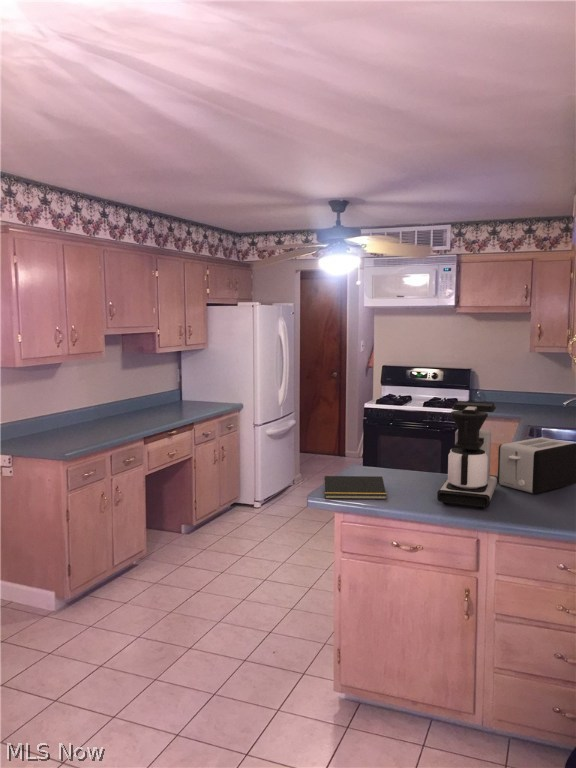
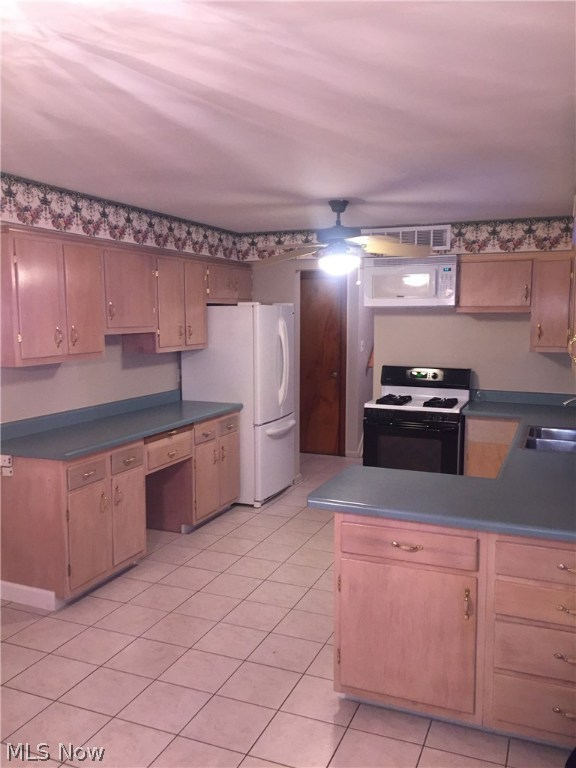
- toaster (538, 464)
- notepad (354, 487)
- coffee maker (469, 451)
